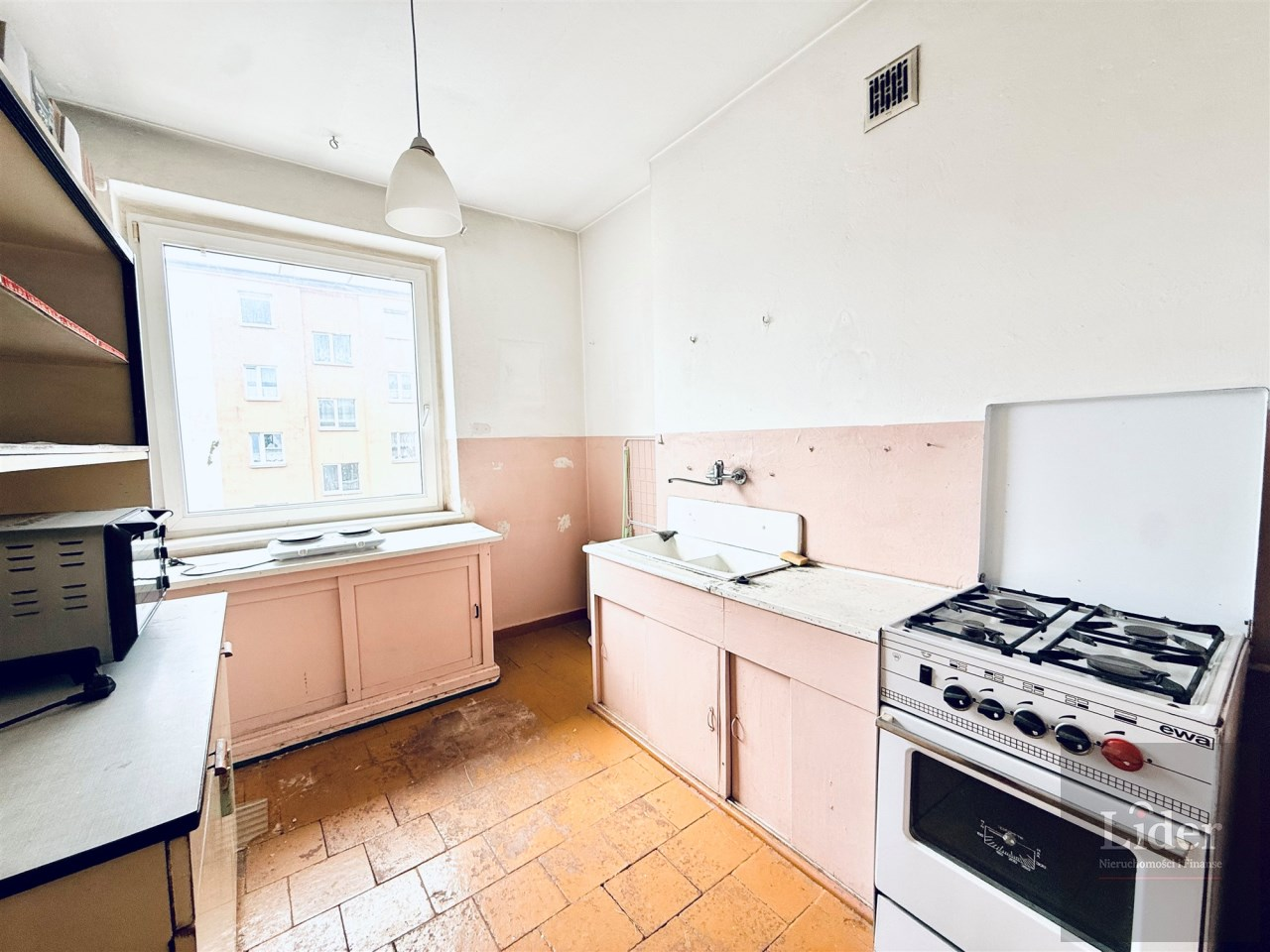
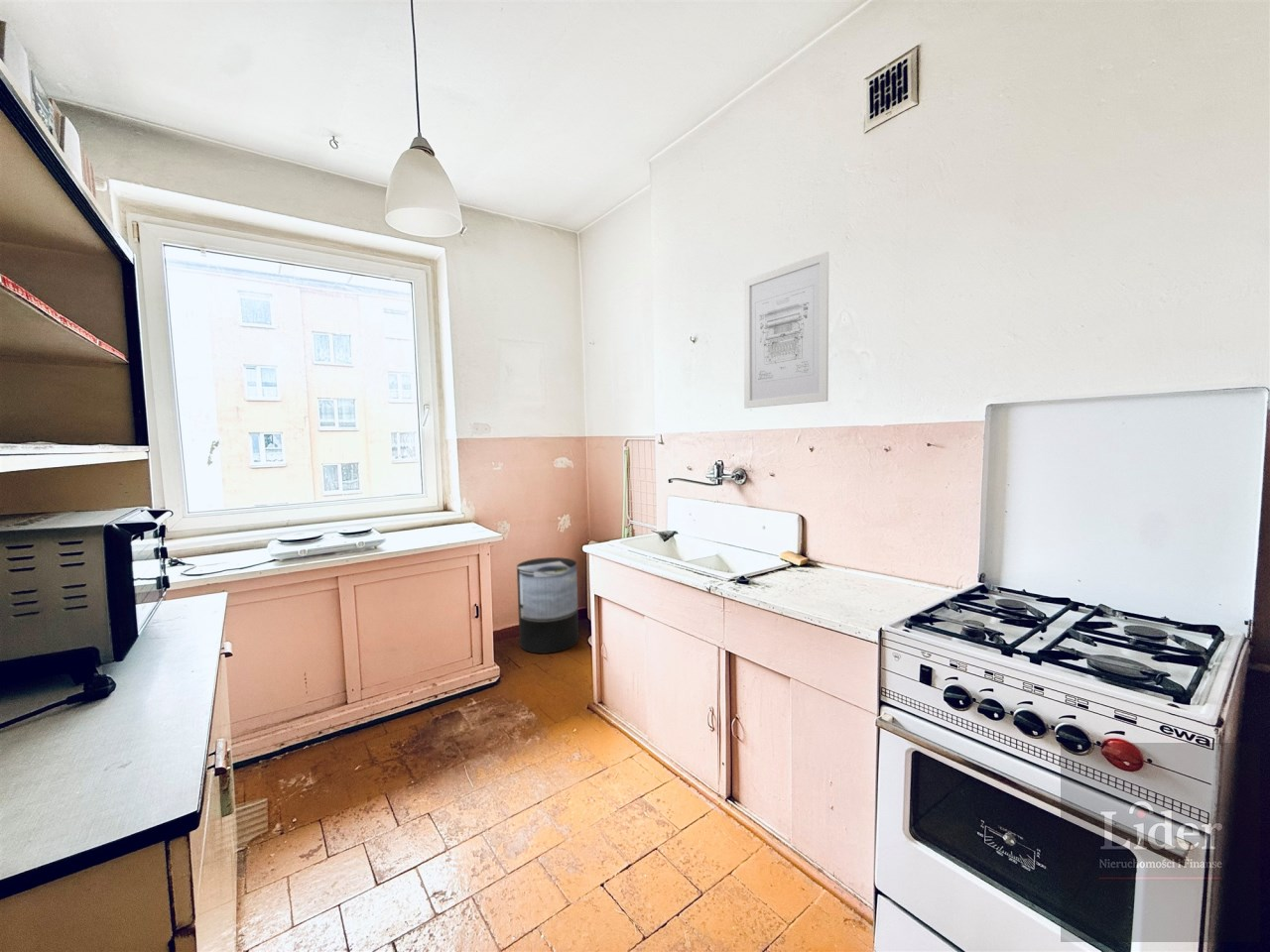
+ trash can (548, 602)
+ wall art (783, 336)
